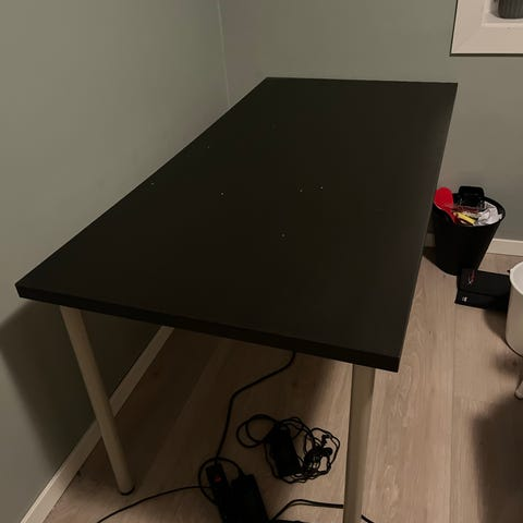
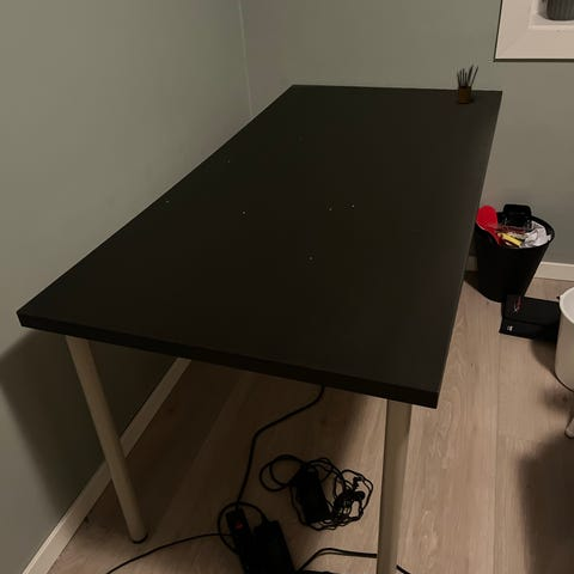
+ pencil box (465, 84)
